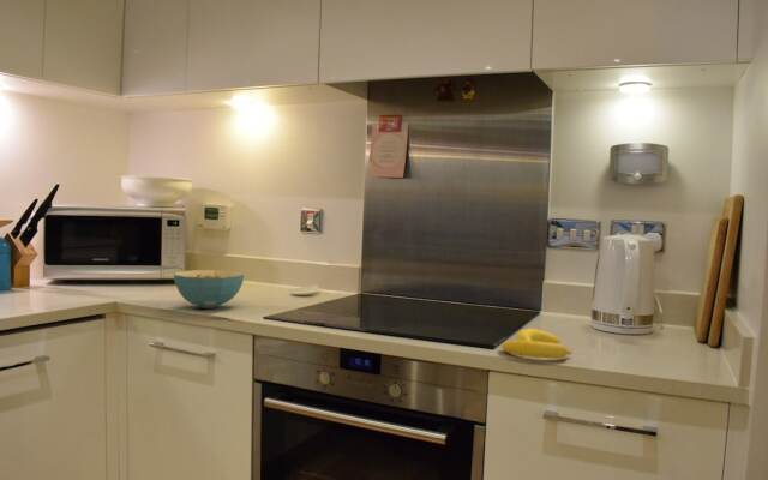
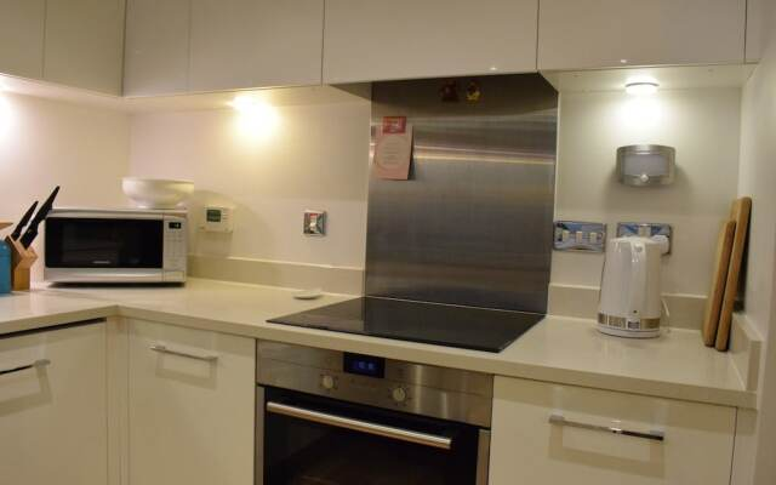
- cereal bowl (208, 289)
- banana (540, 342)
